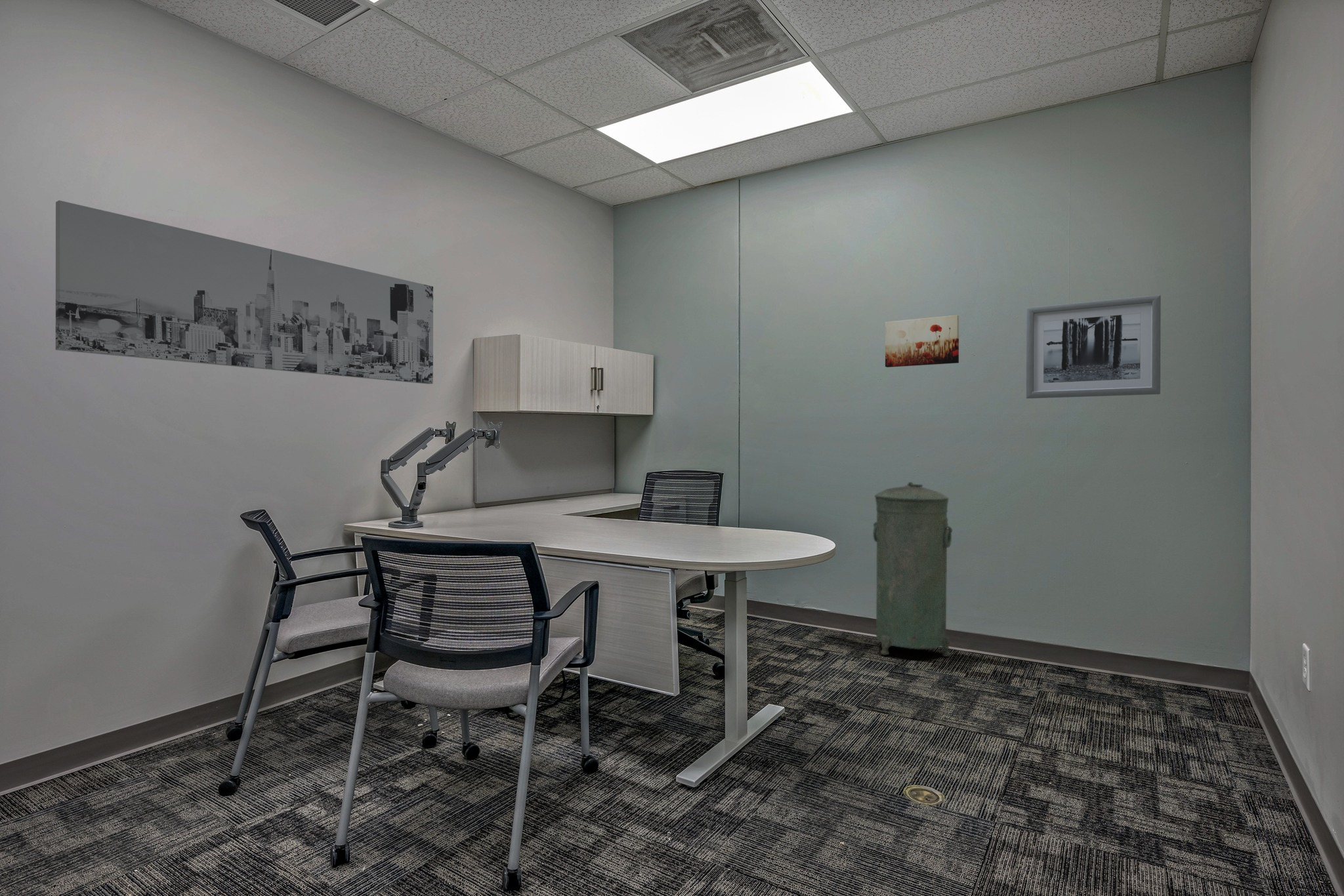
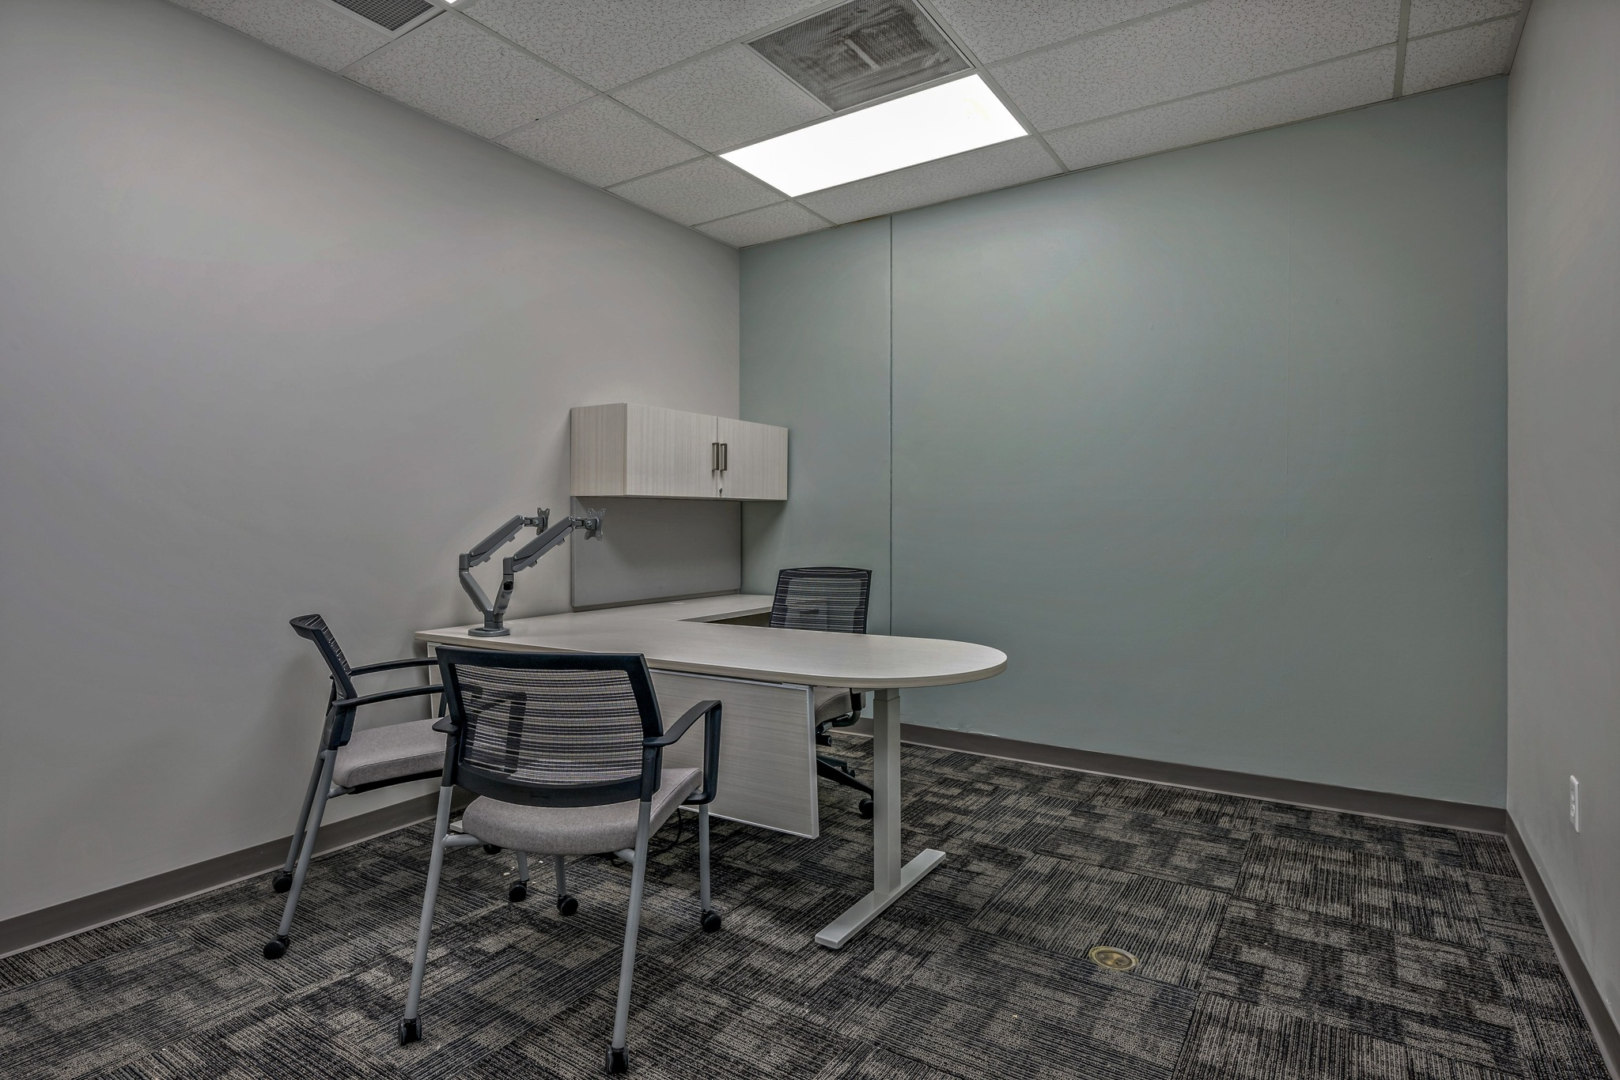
- wall art (283, 312)
- wall art (1090, 349)
- trash can (911, 566)
- wall art (921, 342)
